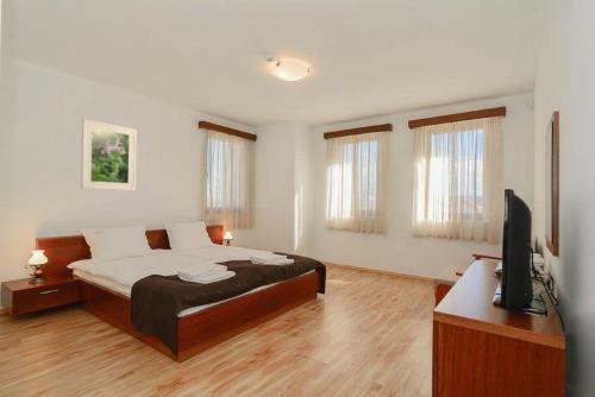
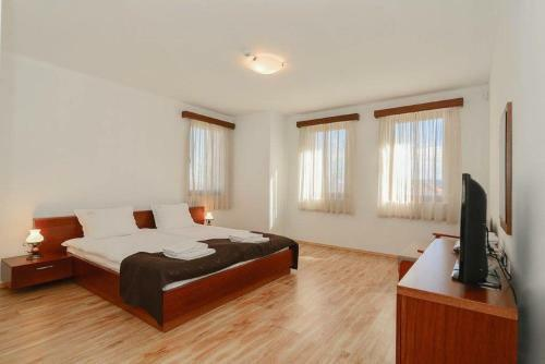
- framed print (111, 157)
